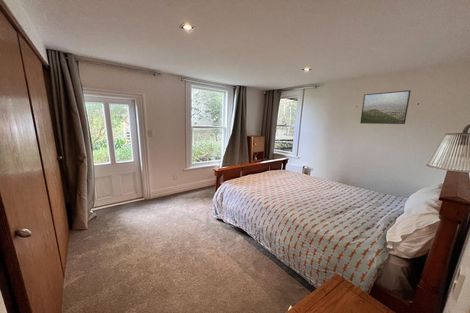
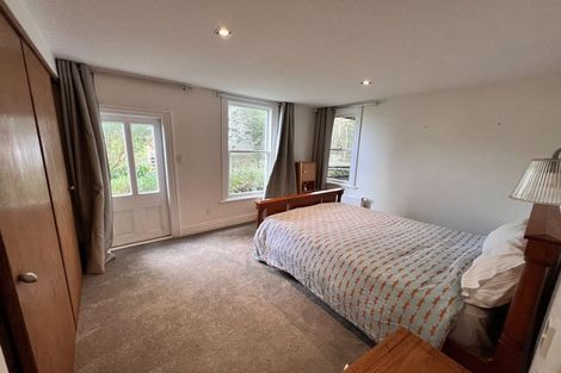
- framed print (383, 108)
